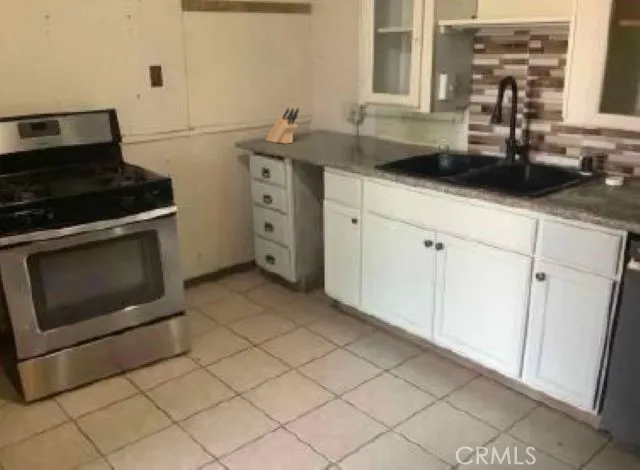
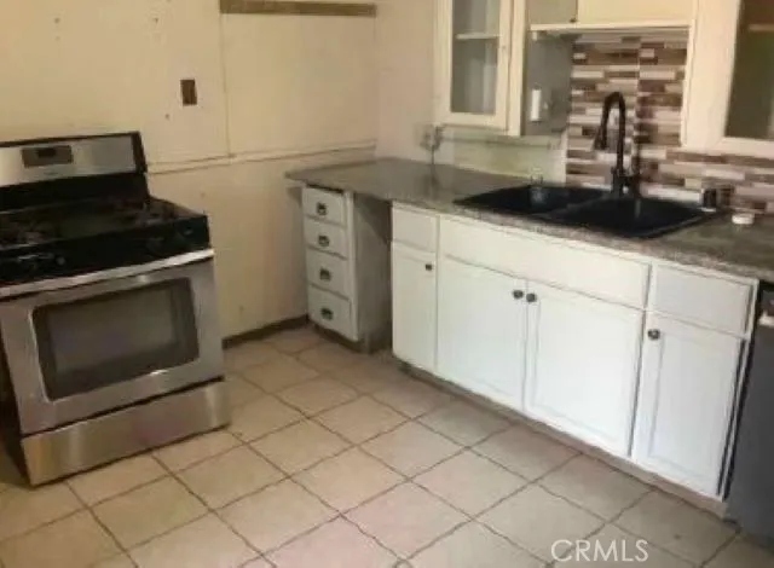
- knife block (283, 124)
